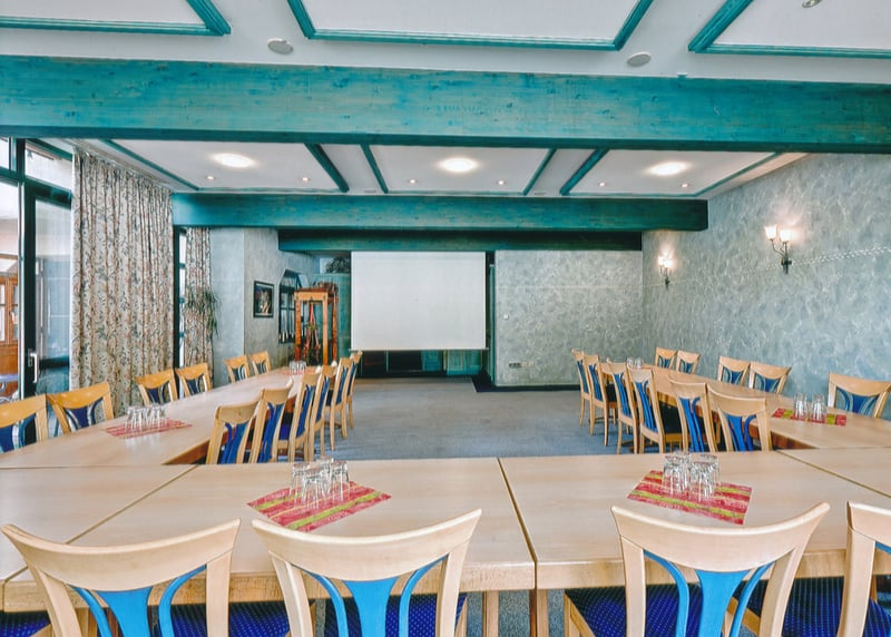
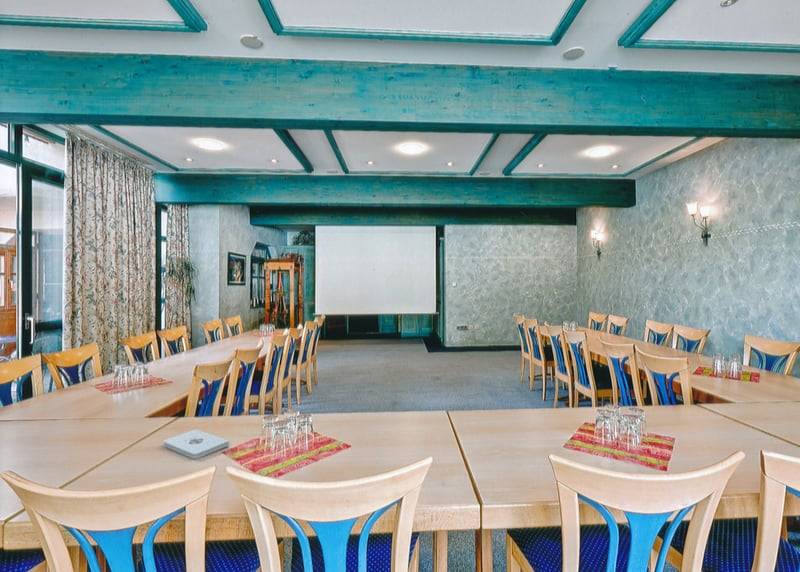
+ notepad (195, 443)
